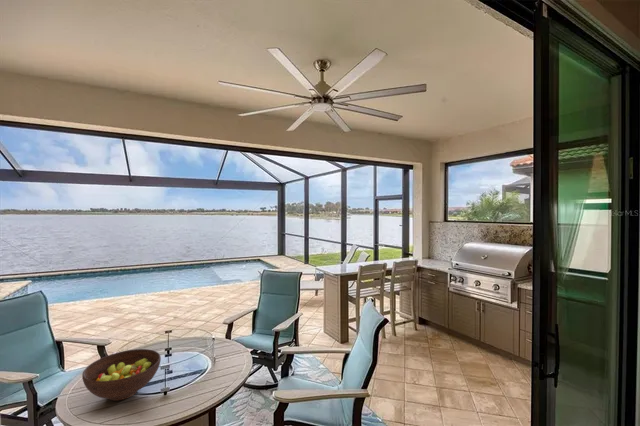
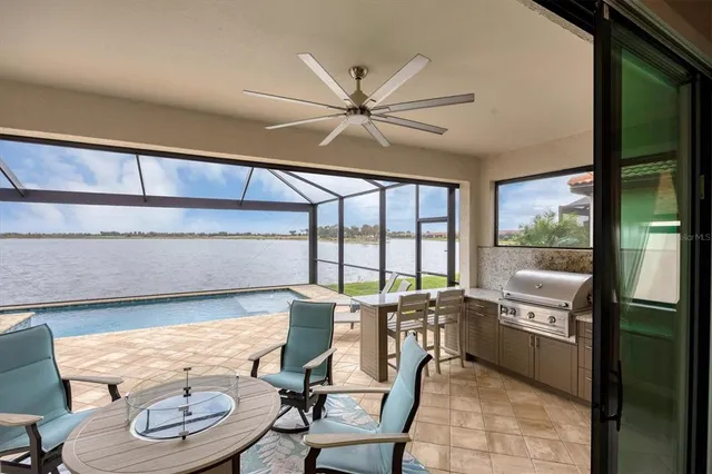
- fruit bowl (123, 378)
